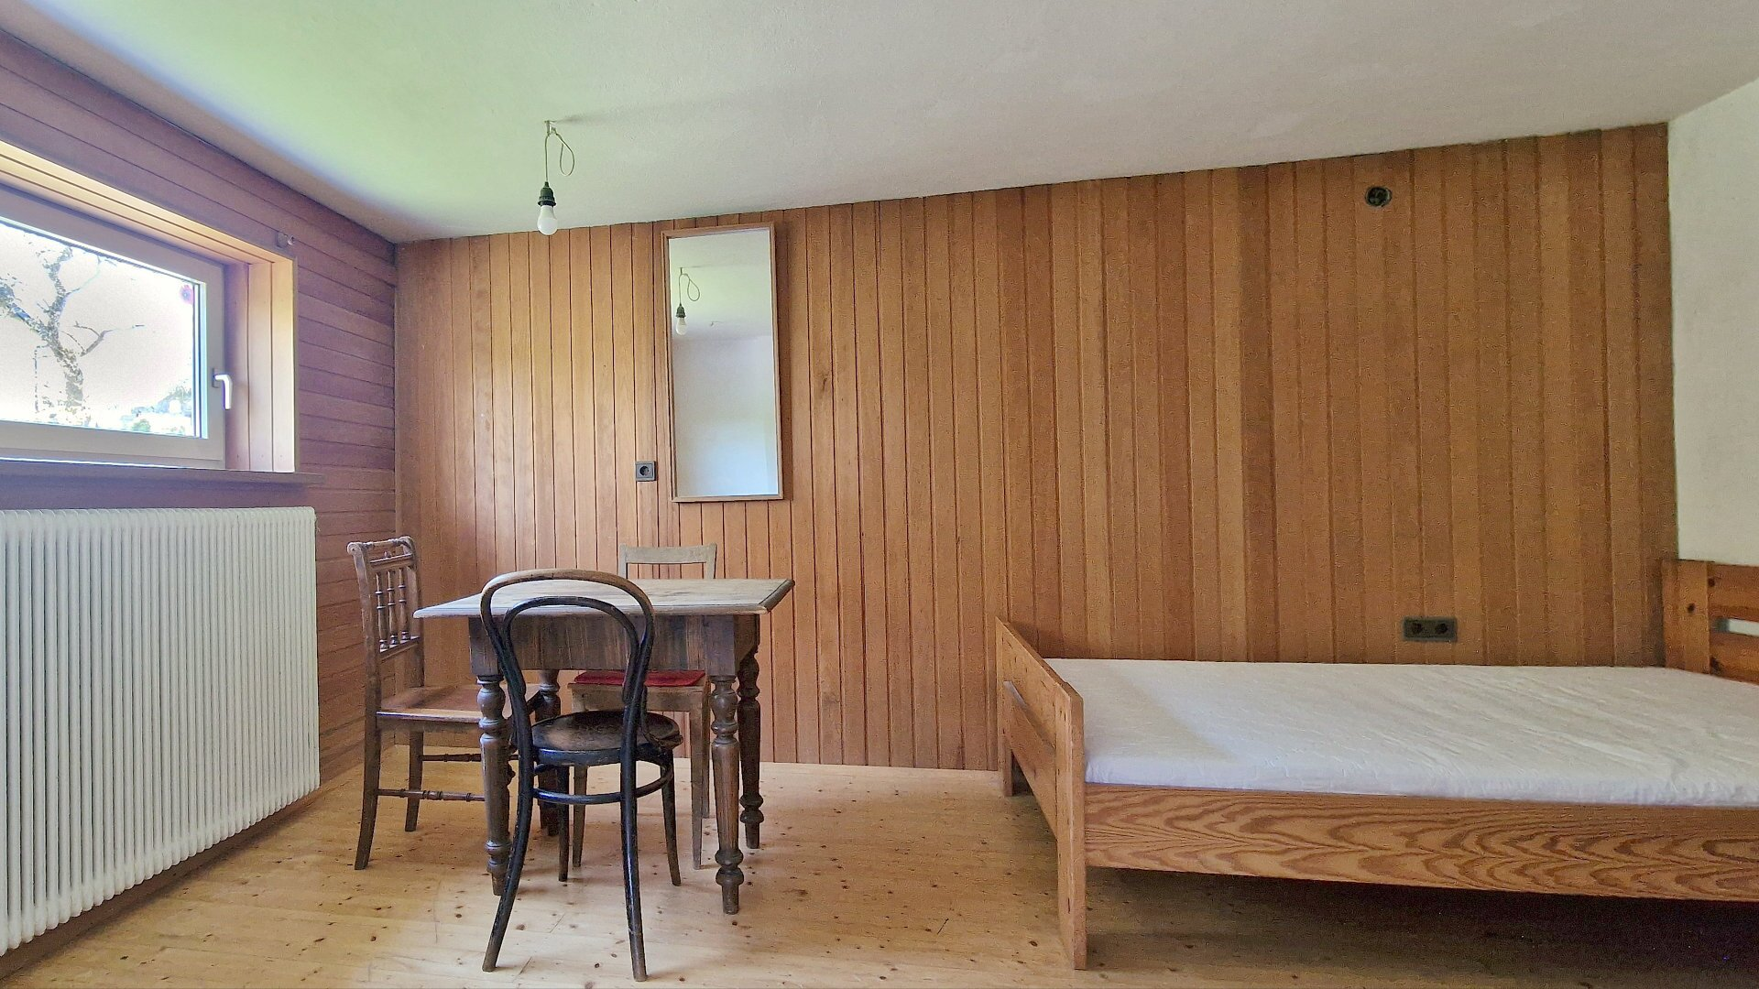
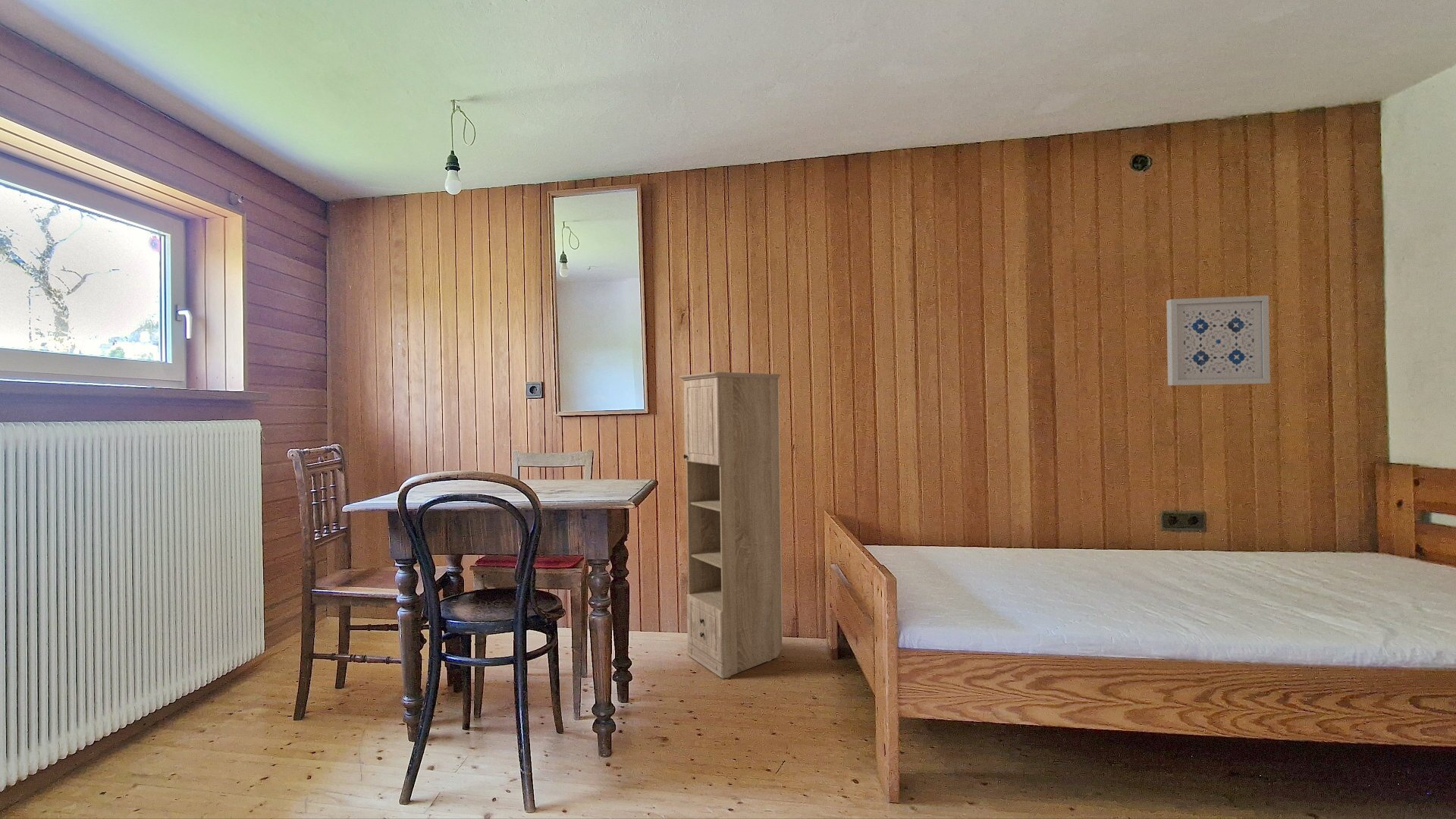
+ storage cabinet (732, 515)
+ wall art (1217, 340)
